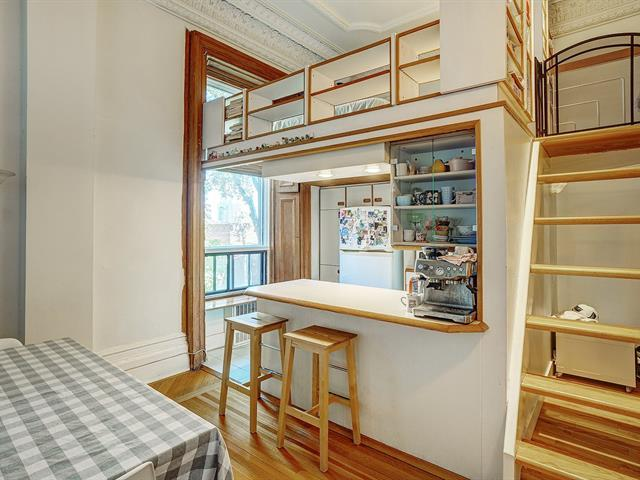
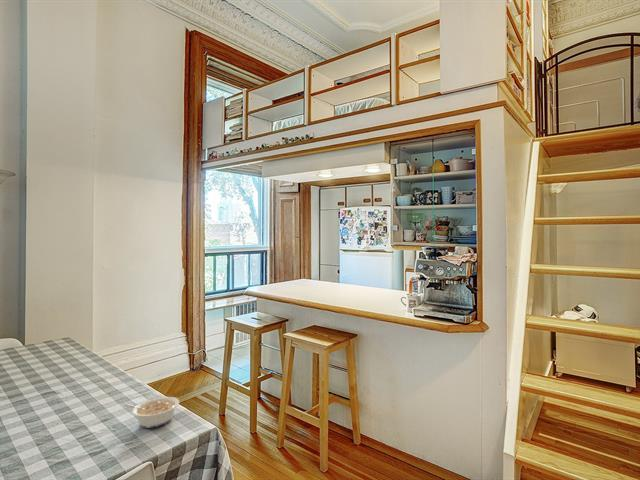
+ legume (154, 412)
